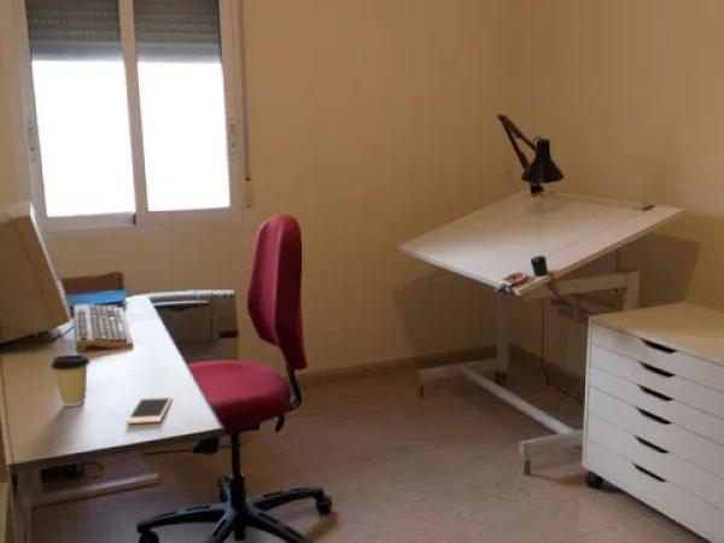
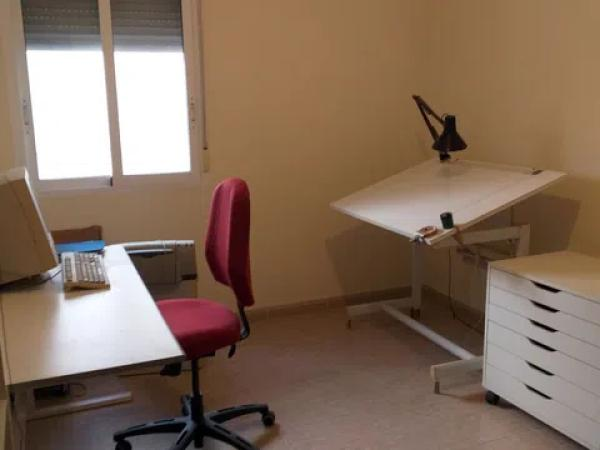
- cell phone (150, 409)
- coffee cup (71, 379)
